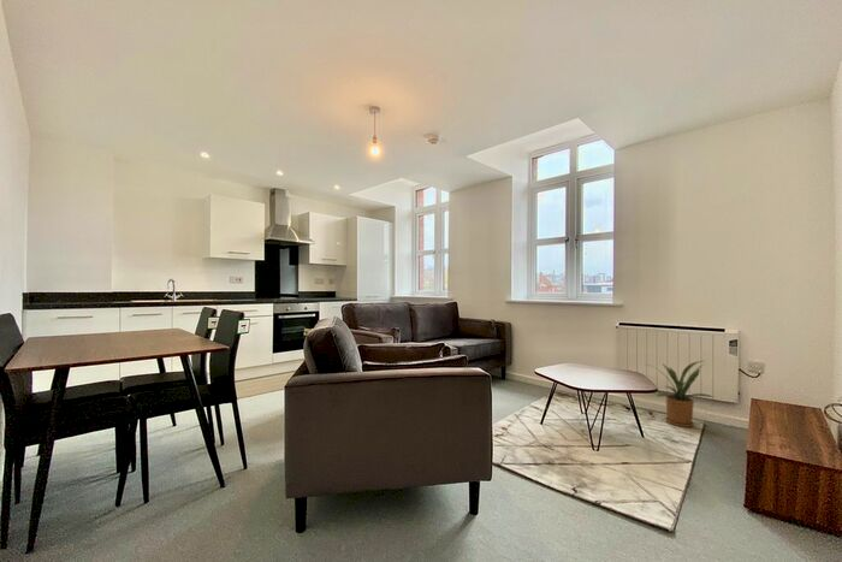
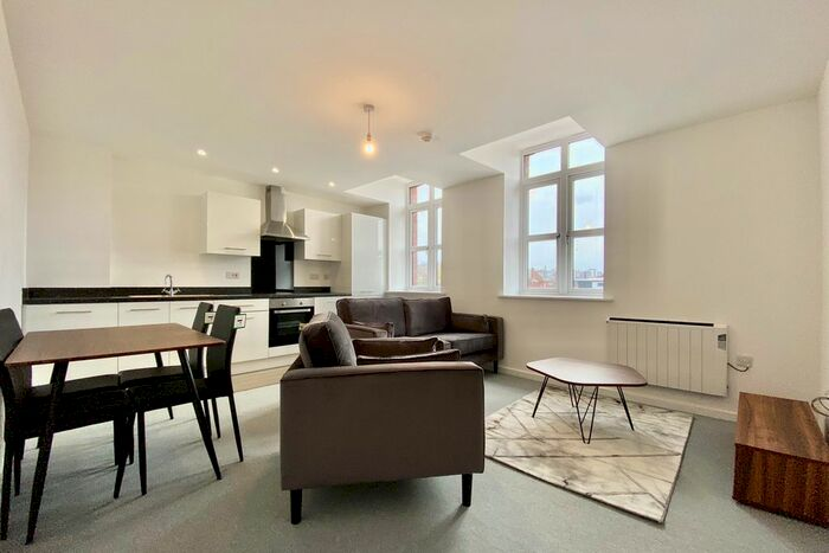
- house plant (678, 390)
